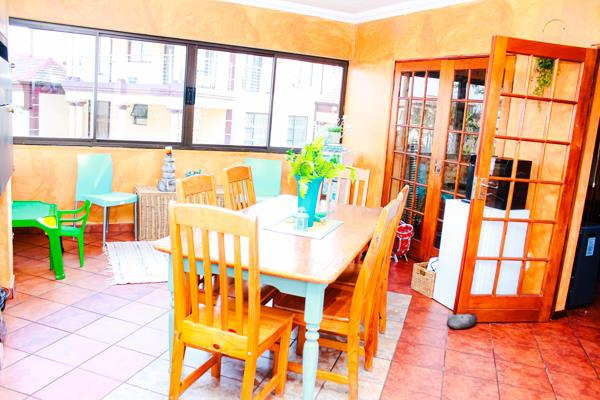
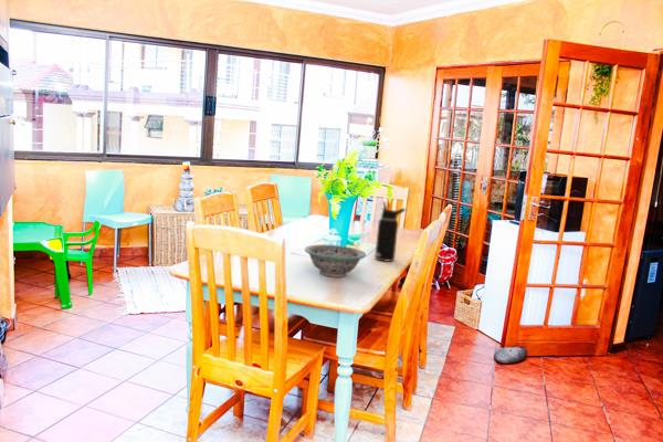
+ water bottle (390, 231)
+ decorative bowl (334, 262)
